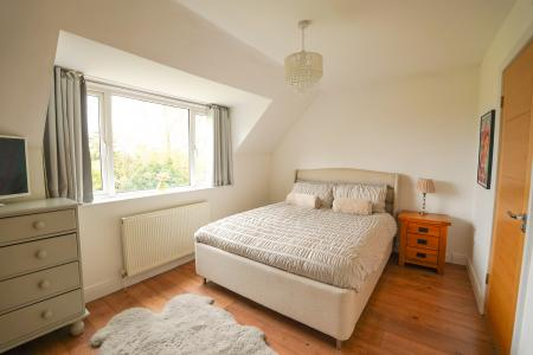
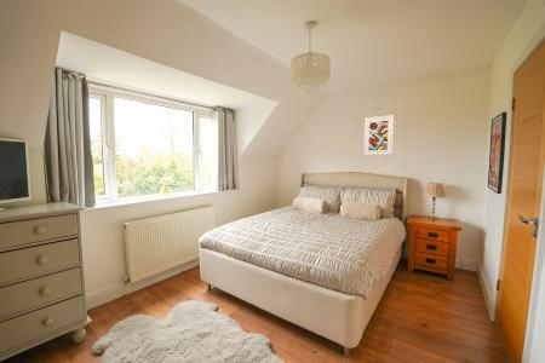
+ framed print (378, 136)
